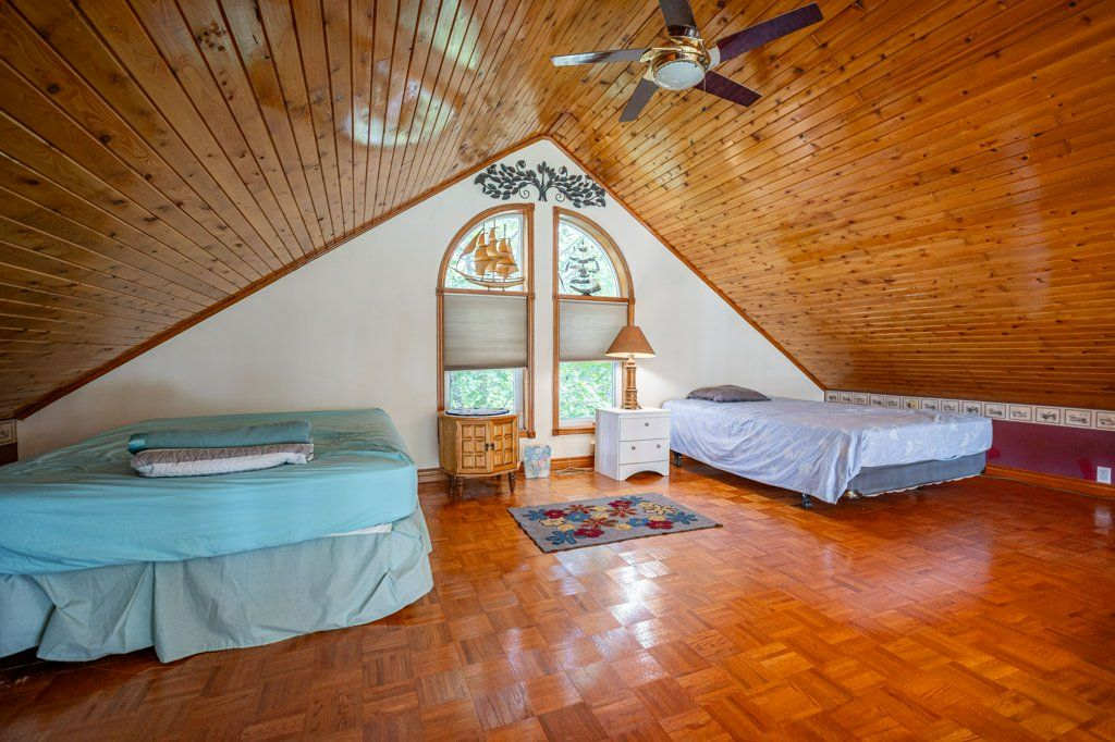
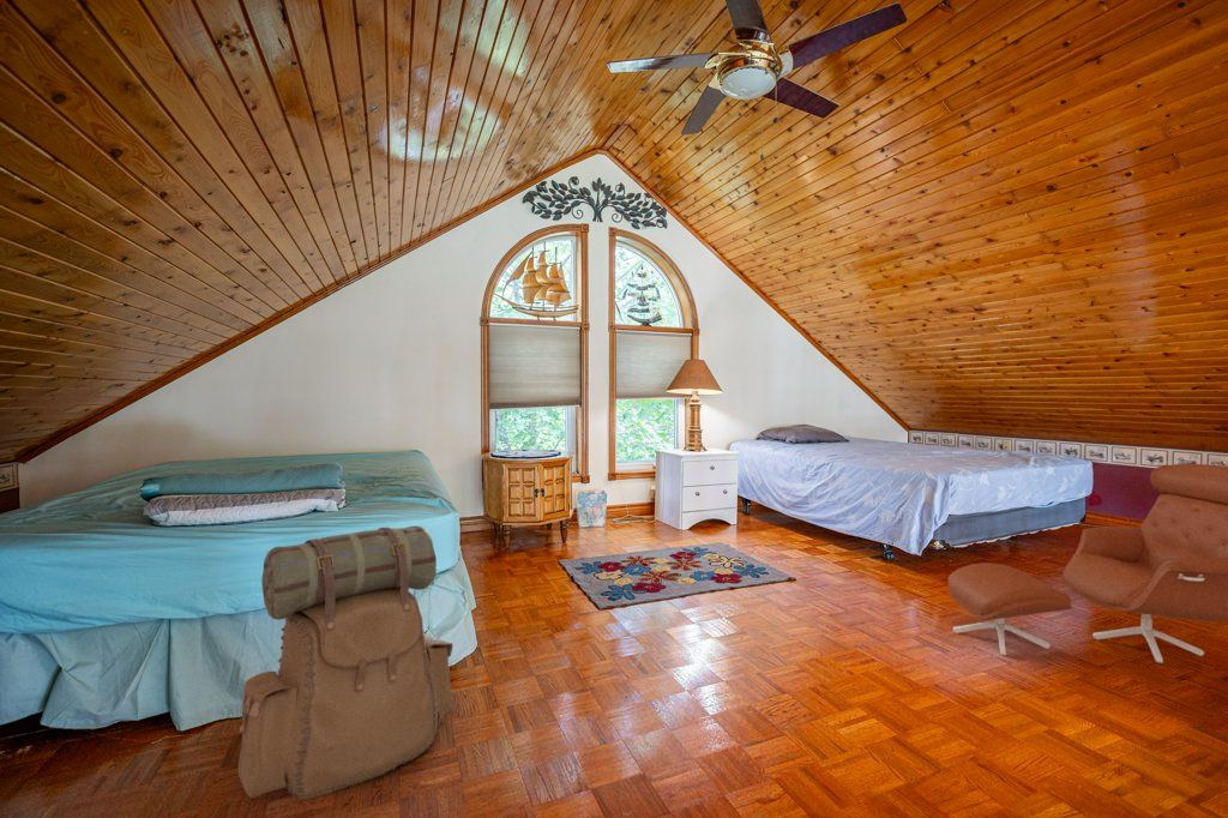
+ backpack (356, 637)
+ armchair (1084, 554)
